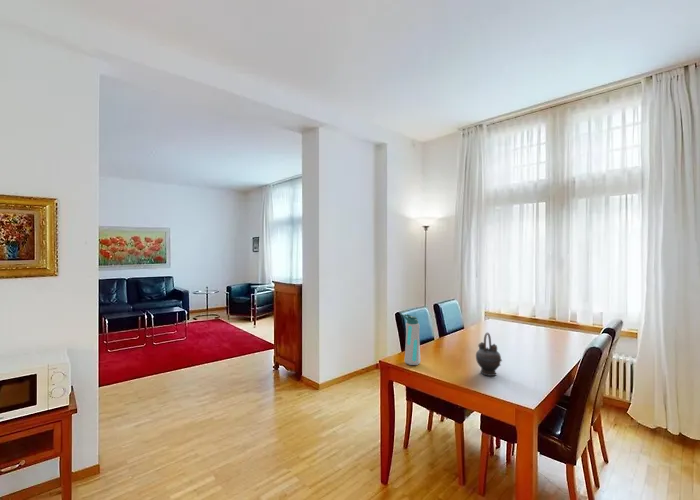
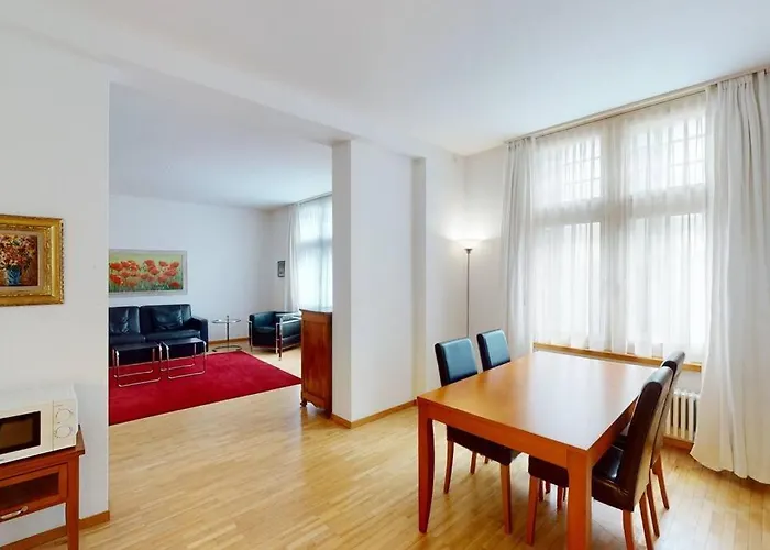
- water bottle (411, 339)
- teapot (489, 352)
